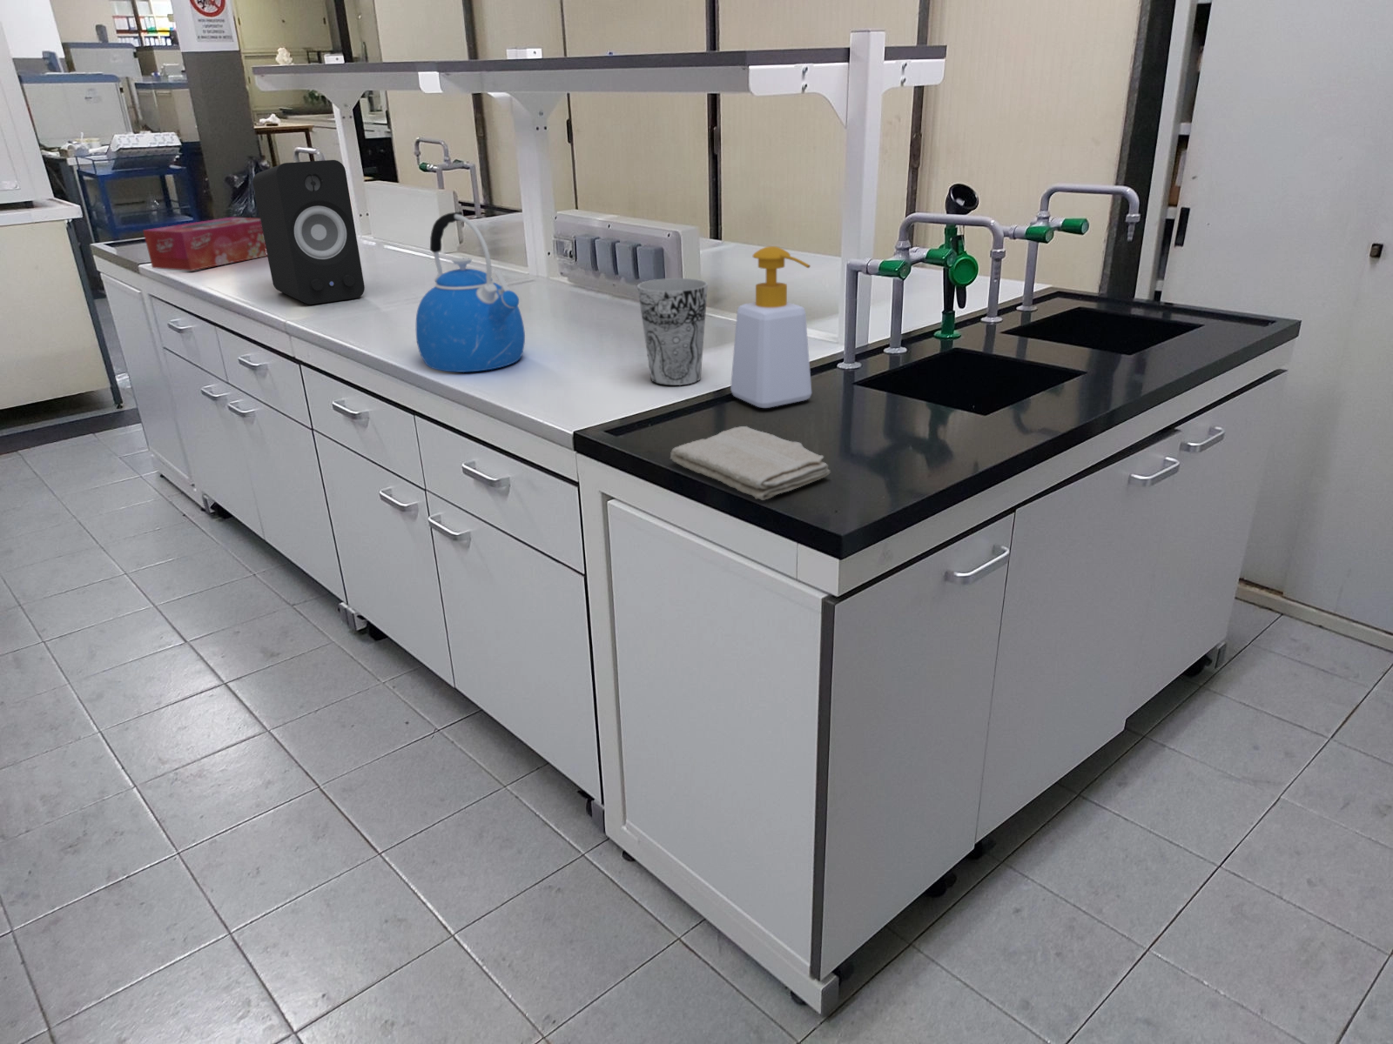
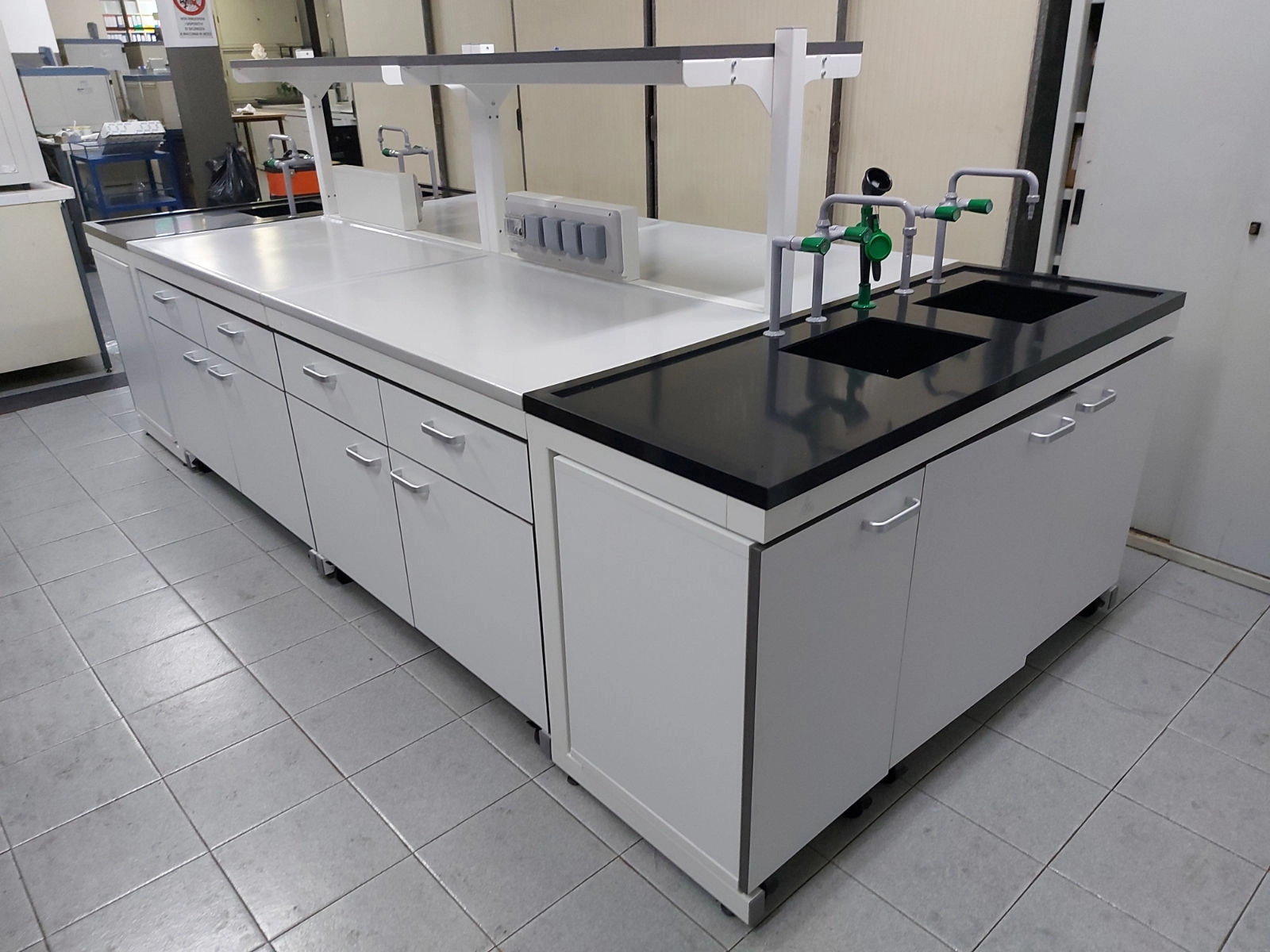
- cup (673, 332)
- kettle (473, 290)
- washcloth (749, 458)
- speaker (308, 229)
- soap bottle (779, 327)
- tissue box (212, 242)
